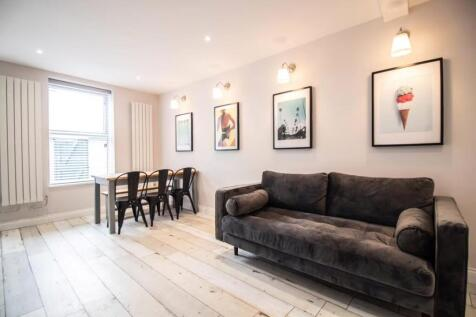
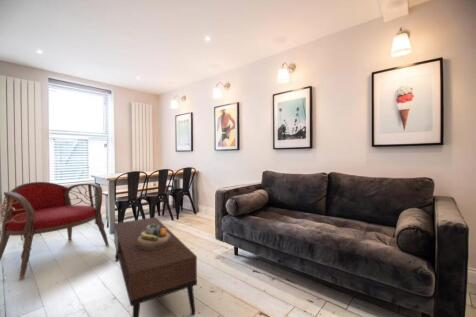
+ decorative bowl (154, 233)
+ armchair (53, 219)
+ coffee table (147, 259)
